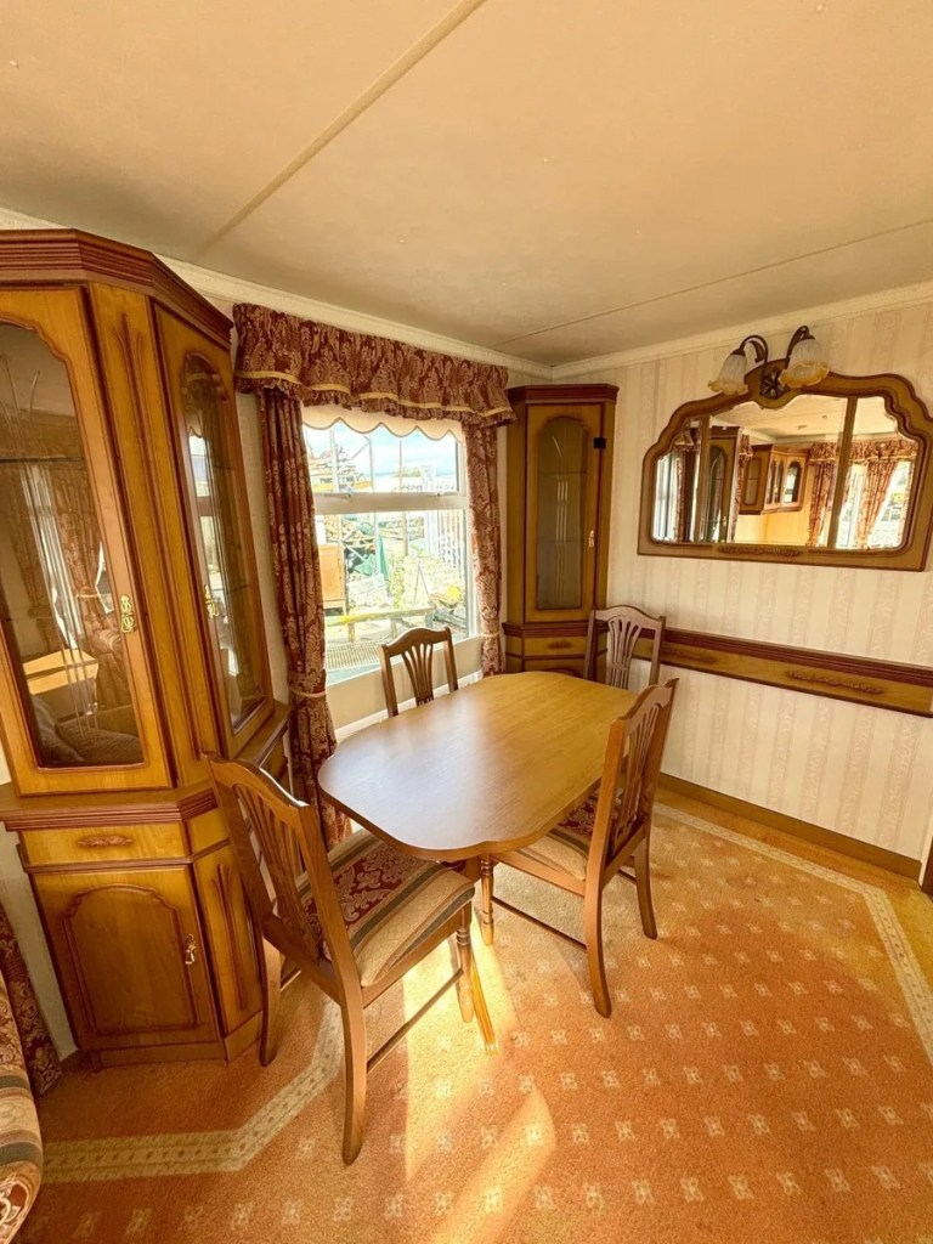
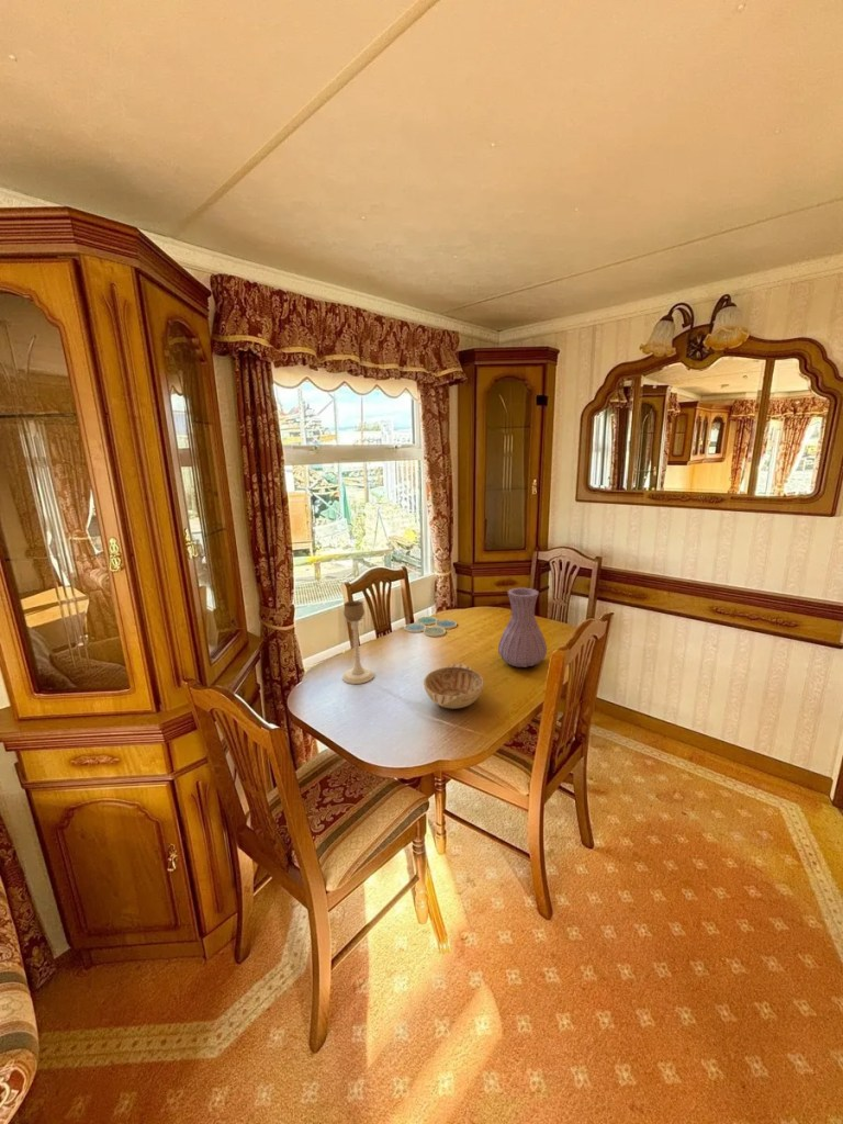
+ candle holder (356, 640)
+ vase (522, 627)
+ decorative bowl (453, 690)
+ drink coaster (430, 627)
